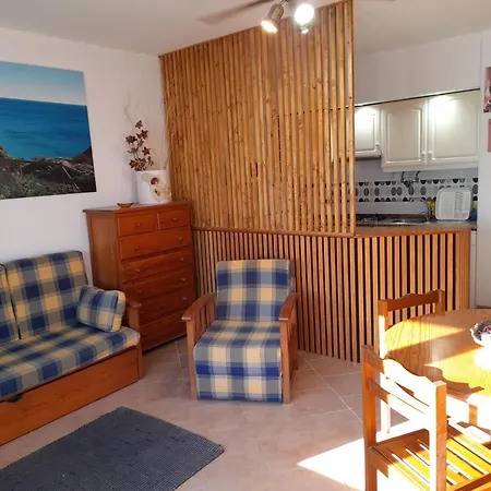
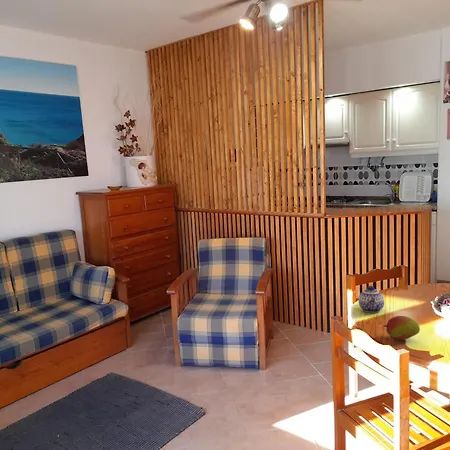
+ fruit (401, 327)
+ teapot (371, 298)
